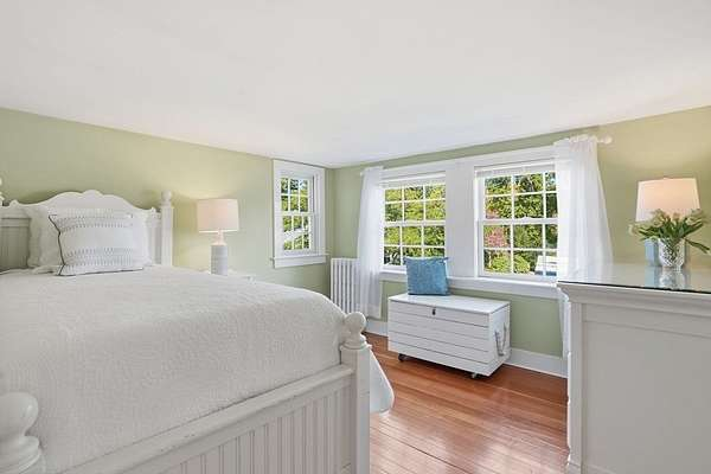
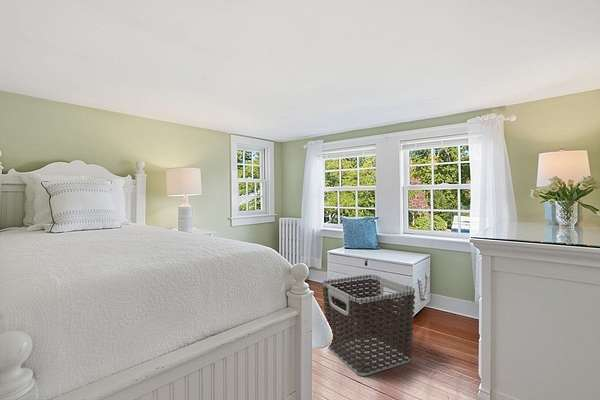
+ clothes hamper (366, 319)
